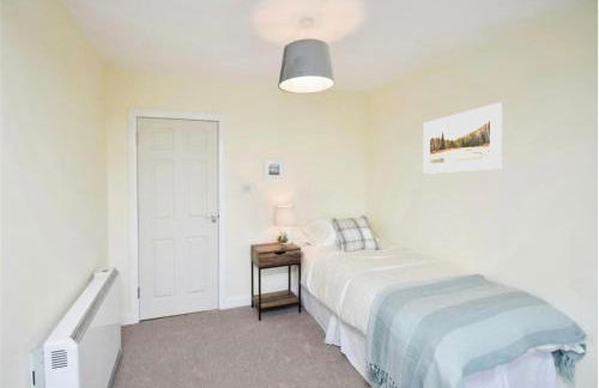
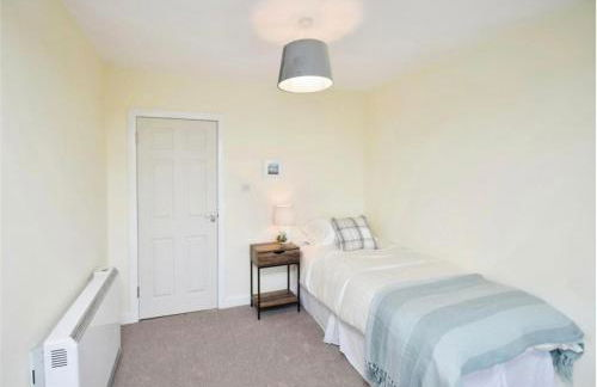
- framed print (456, 143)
